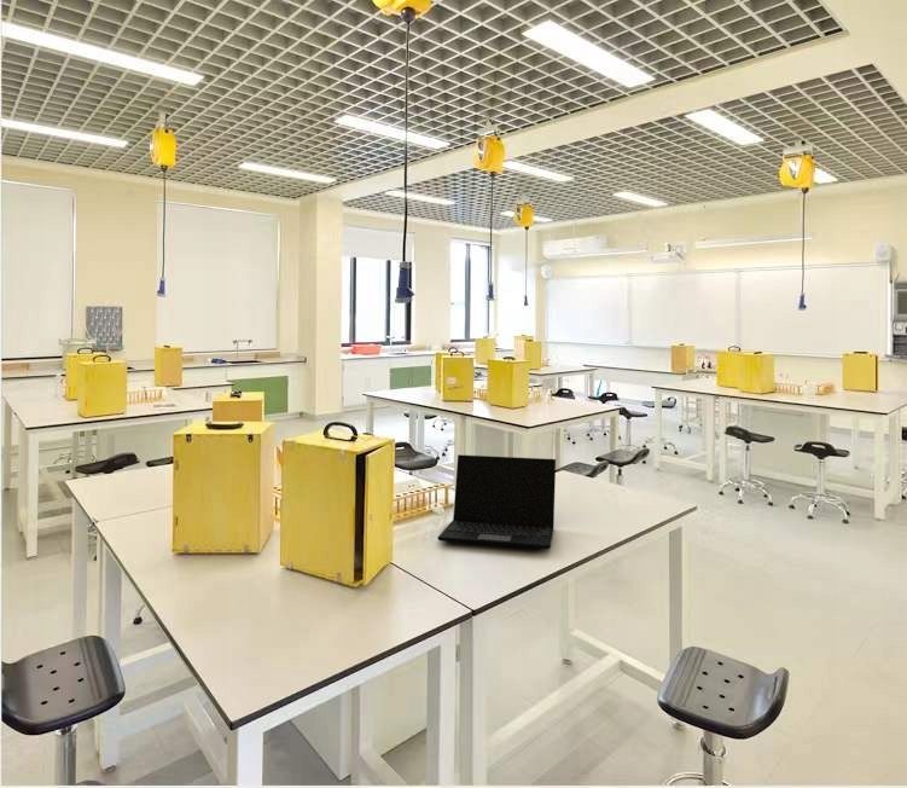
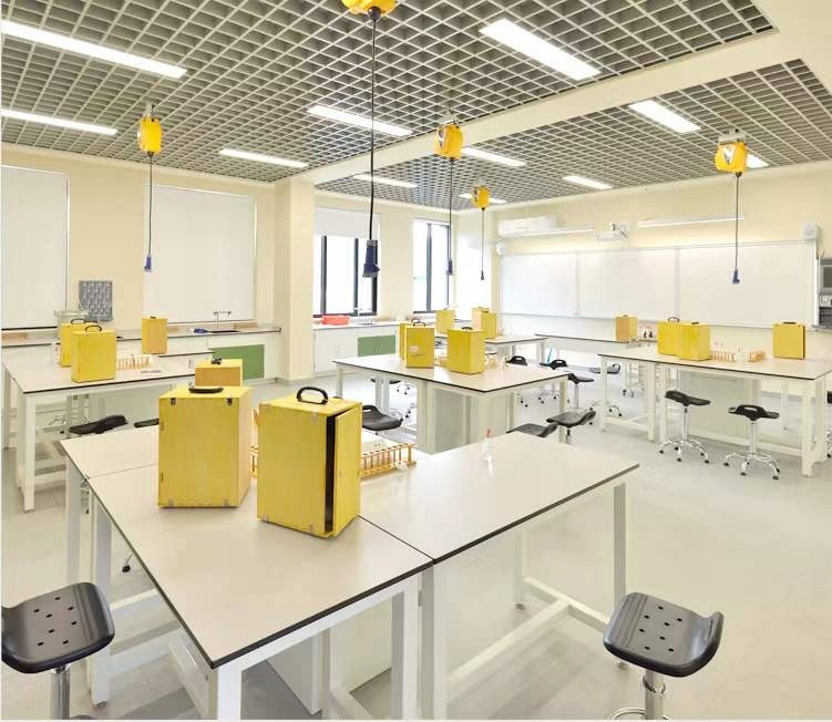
- laptop (500, 497)
